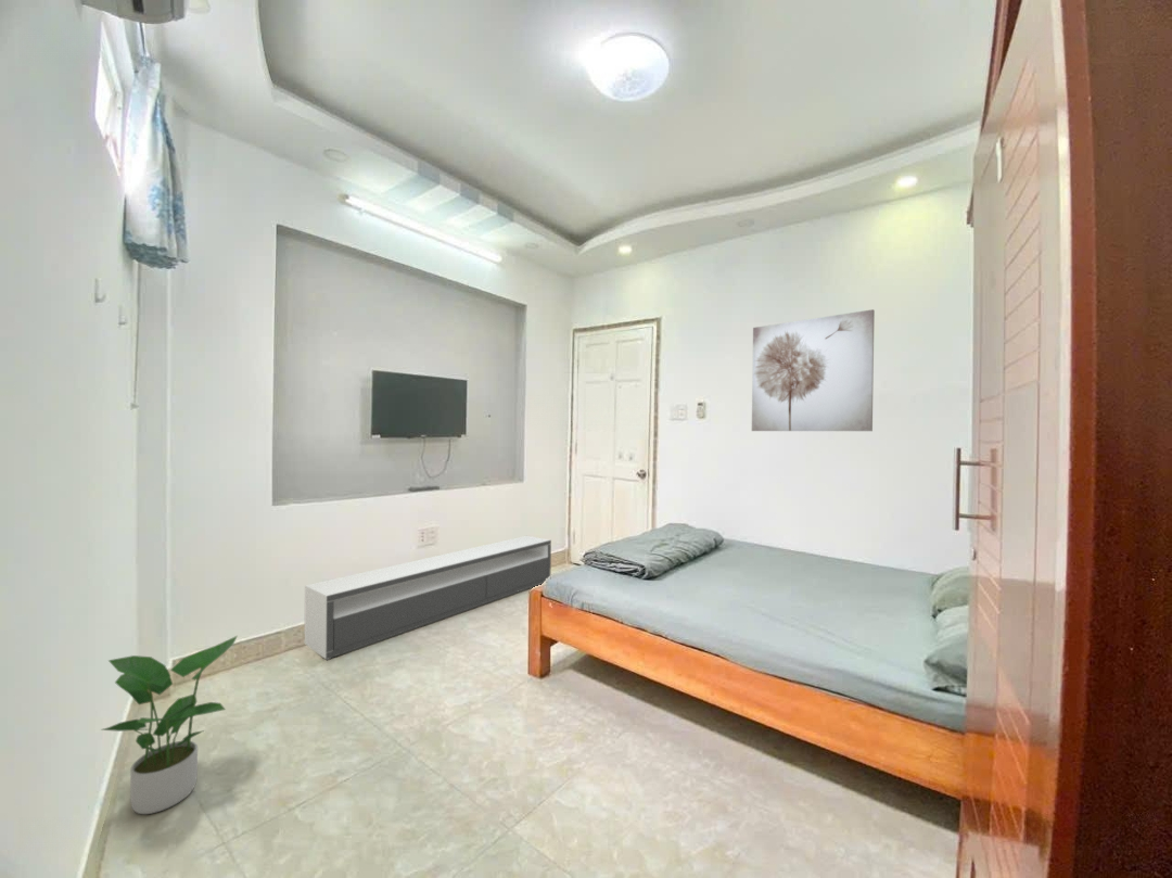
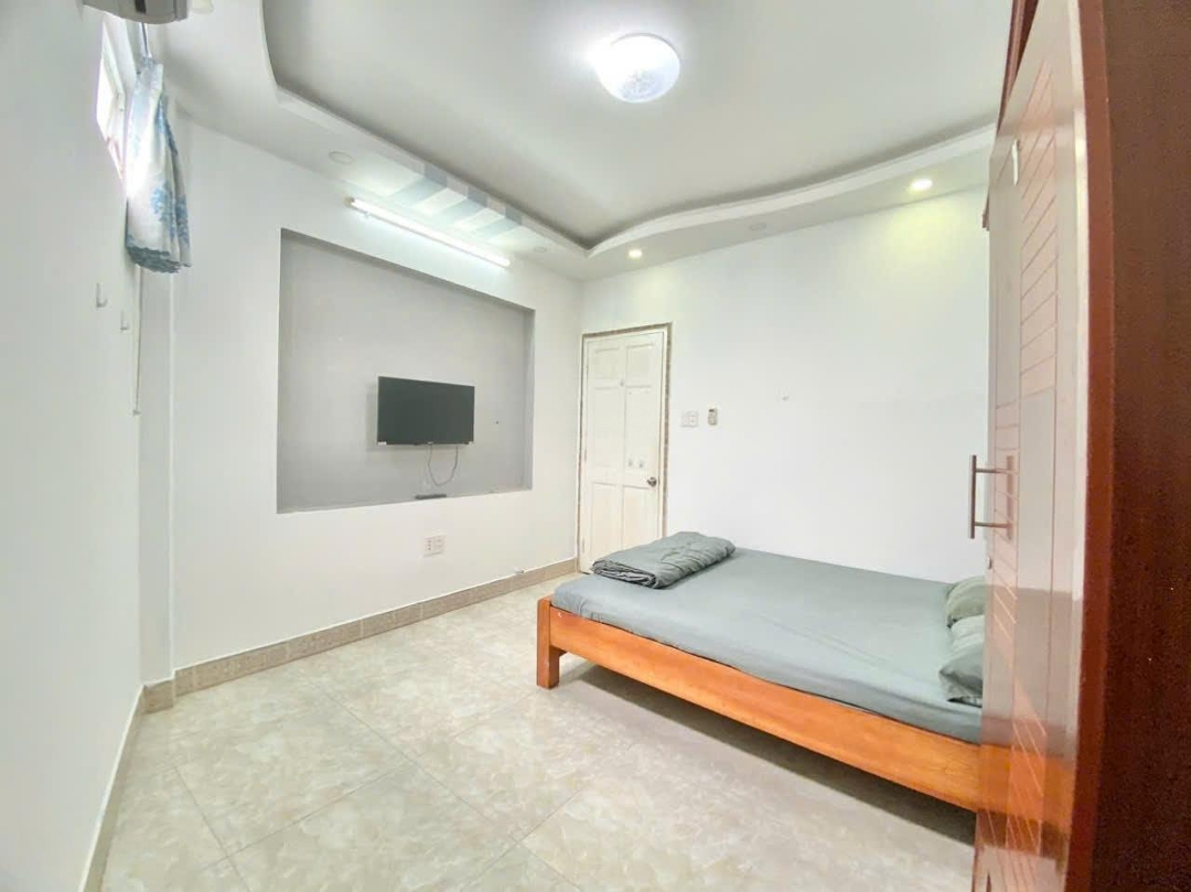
- potted plant (173, 725)
- tv stand (450, 582)
- wall art (807, 374)
